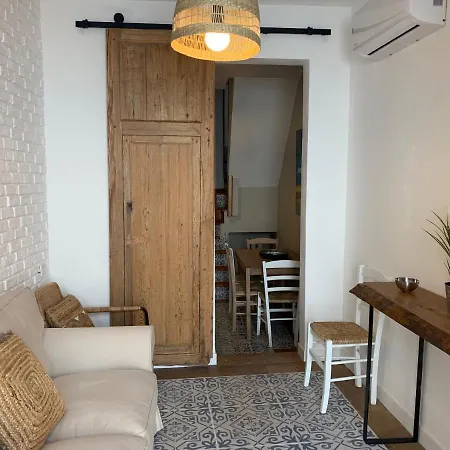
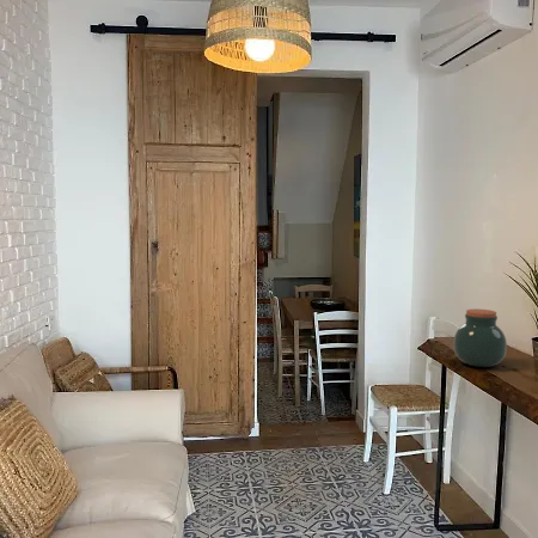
+ jar (479, 337)
